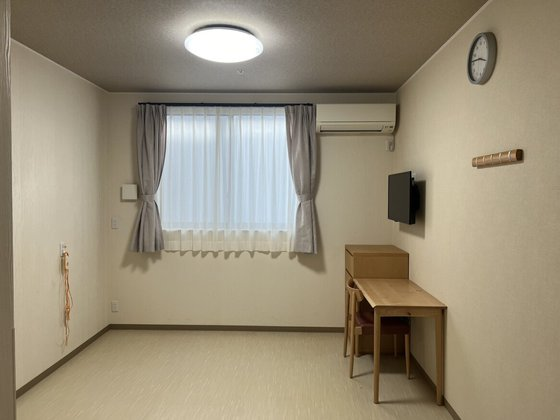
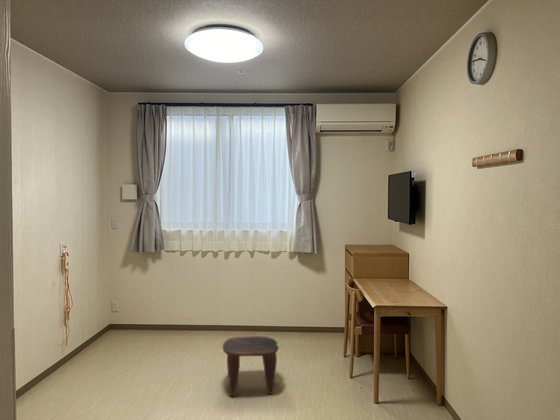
+ stool (250, 355)
